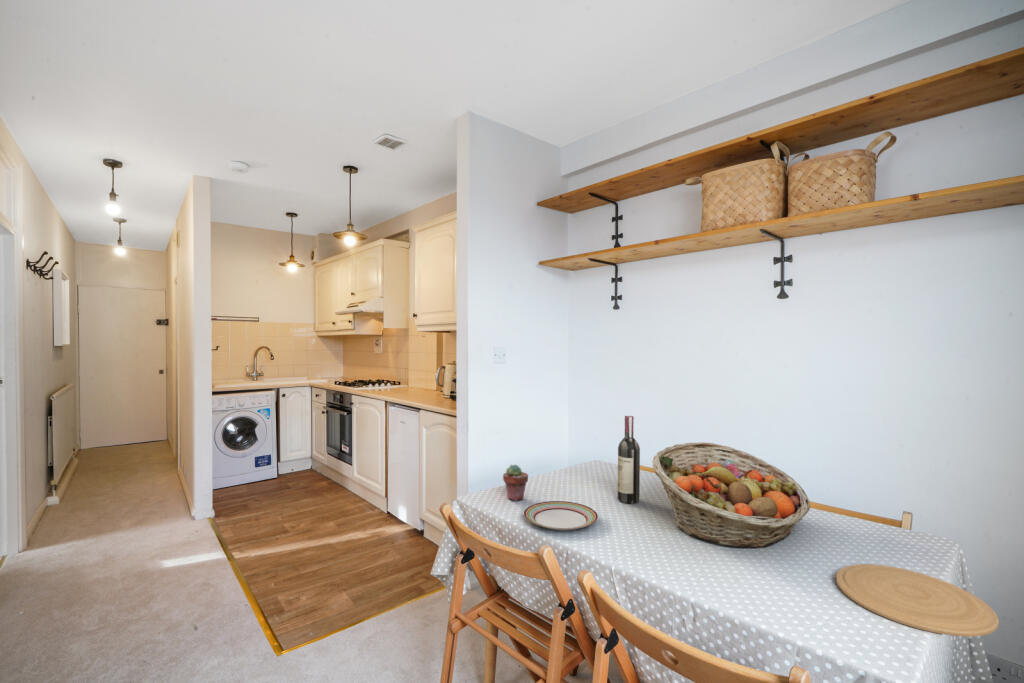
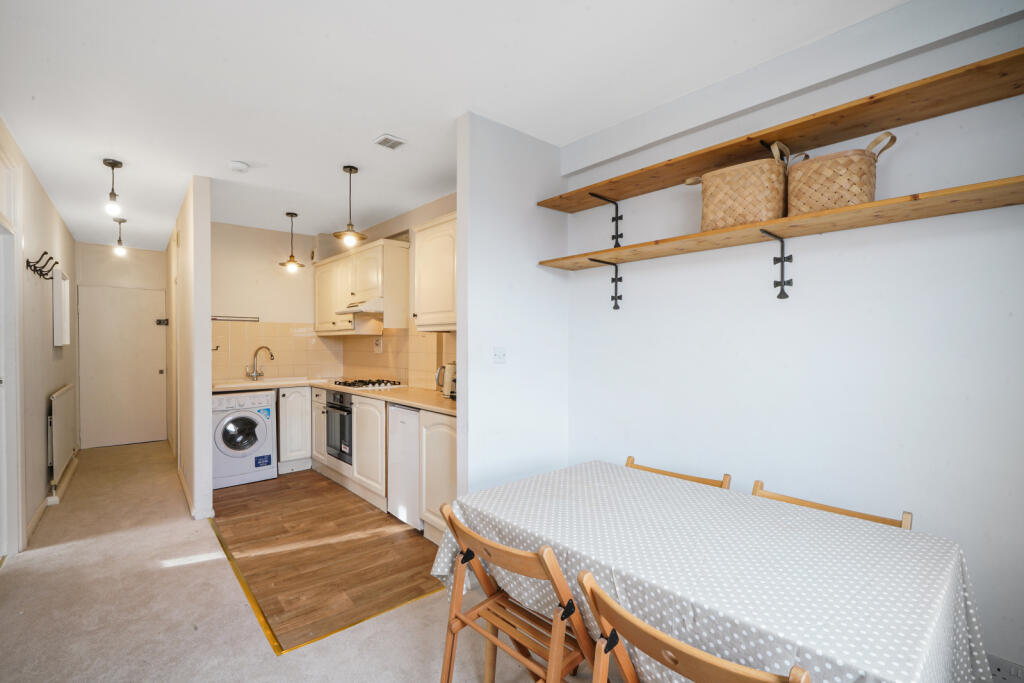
- plate (560, 517)
- fruit basket (727, 490)
- wine bottle (628, 458)
- potted succulent (515, 481)
- plate (910, 594)
